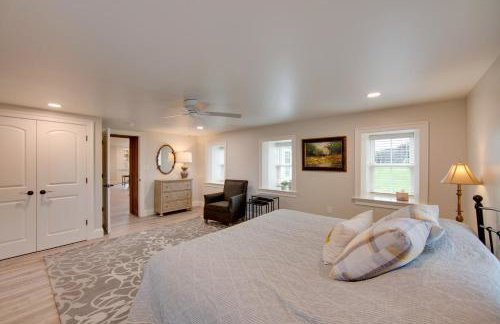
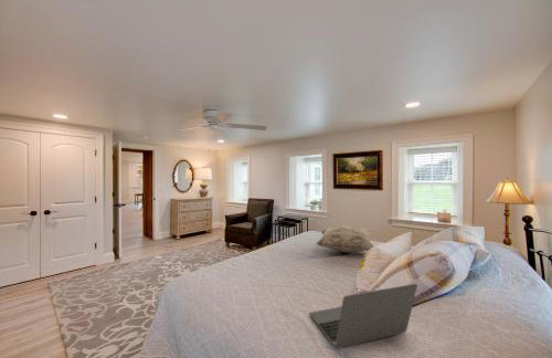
+ decorative pillow (344, 239)
+ laptop (358, 299)
